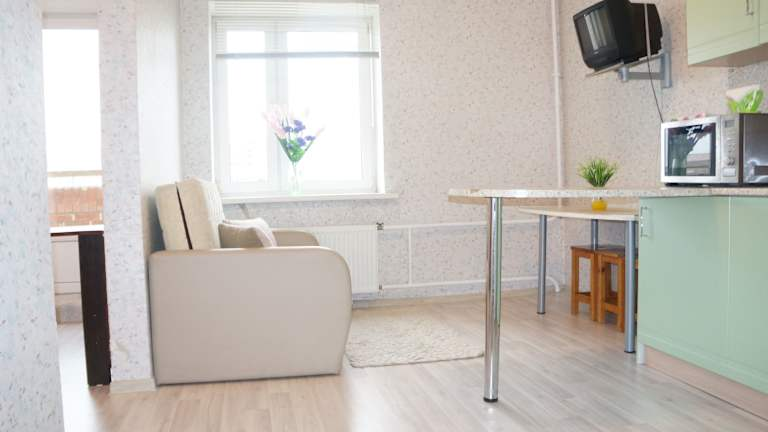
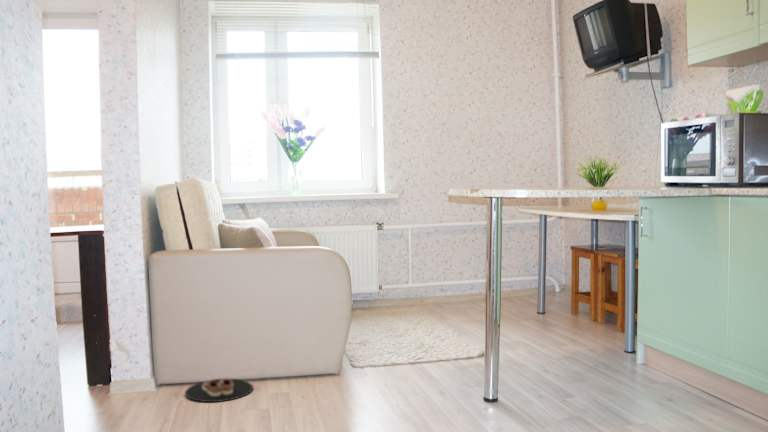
+ slippers (219, 385)
